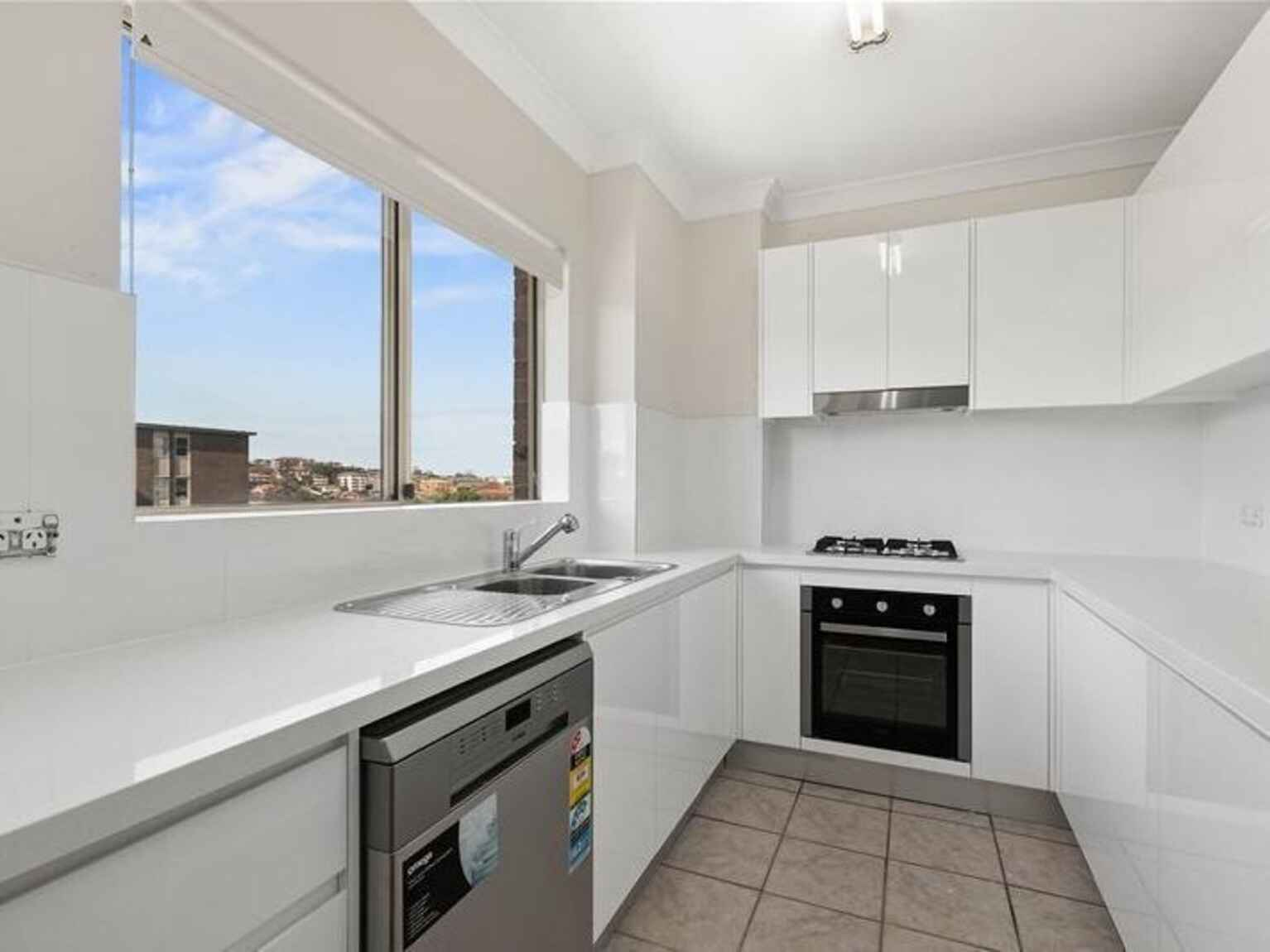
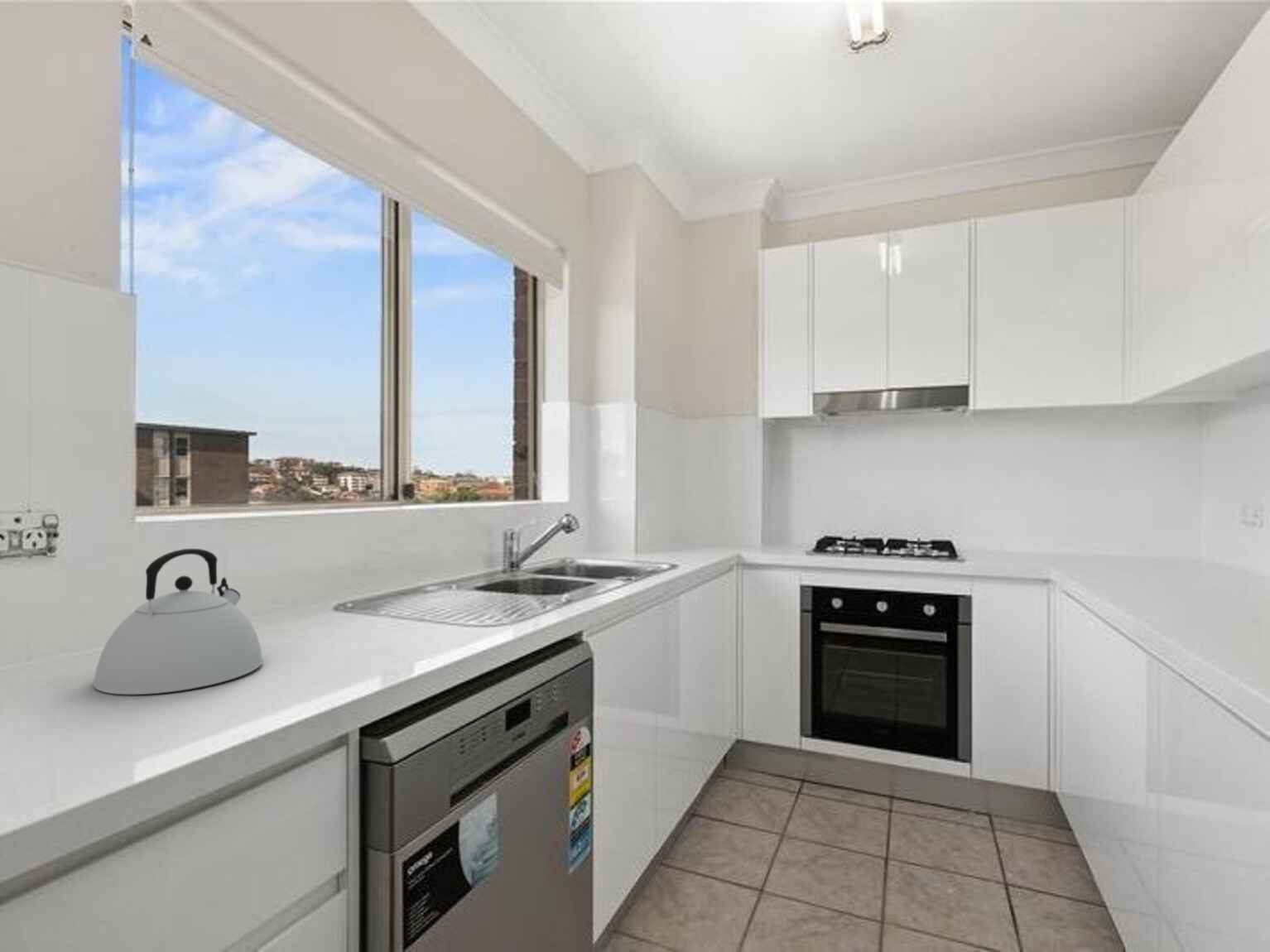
+ kettle (185, 609)
